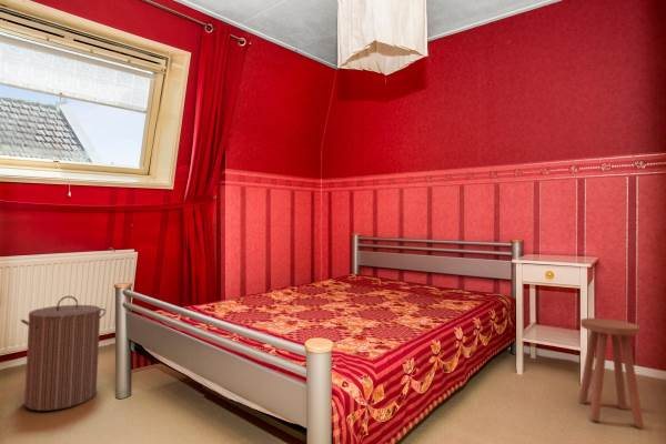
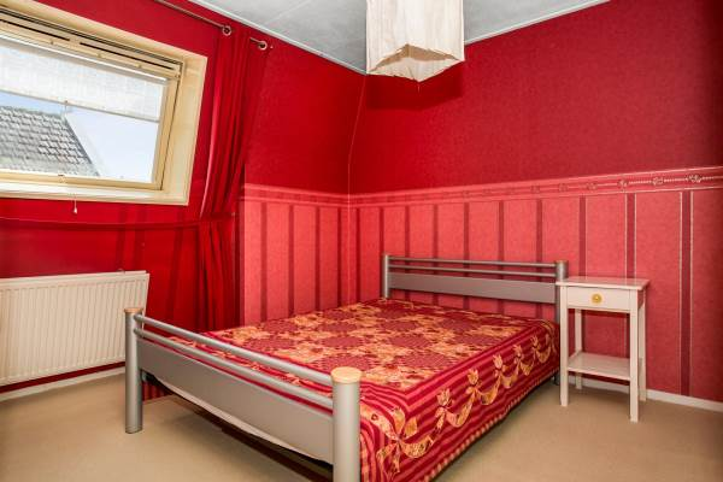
- laundry hamper (63, 346)
- stool (604, 369)
